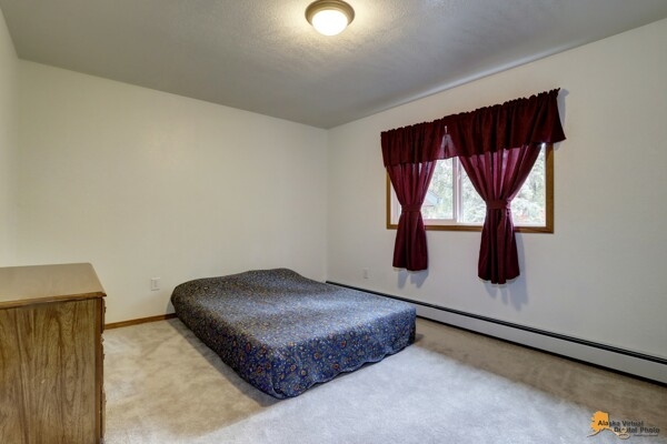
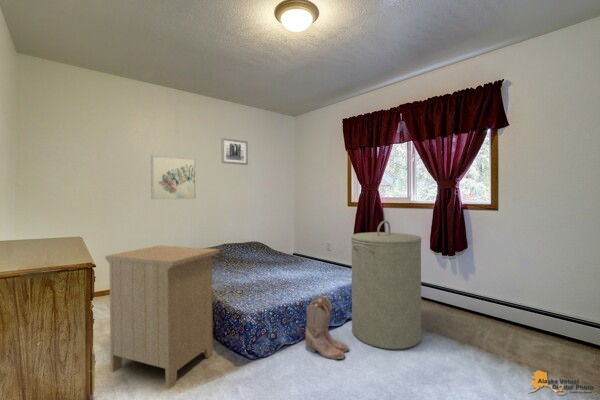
+ laundry hamper (385, 276)
+ wall art (174, 178)
+ nightstand (166, 306)
+ boots (327, 324)
+ wall art (234, 151)
